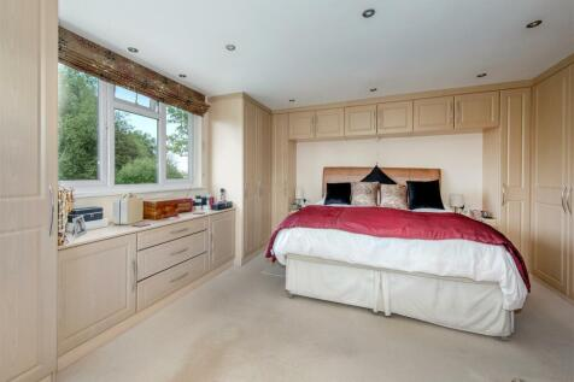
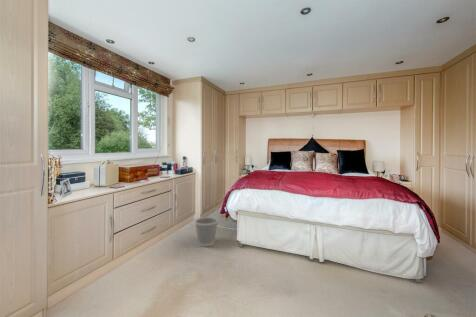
+ wastebasket (206, 231)
